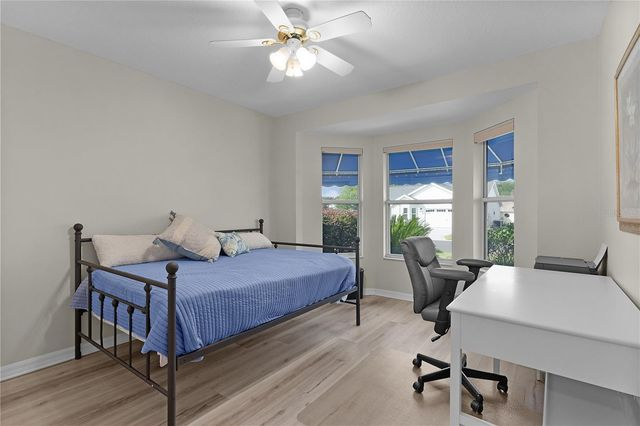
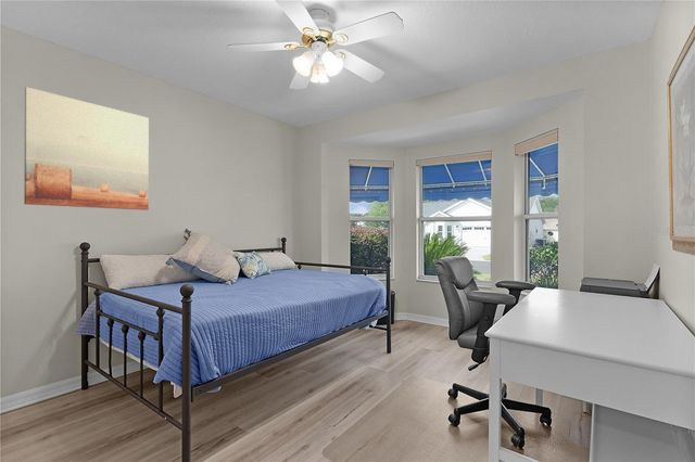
+ wall art (93, 155)
